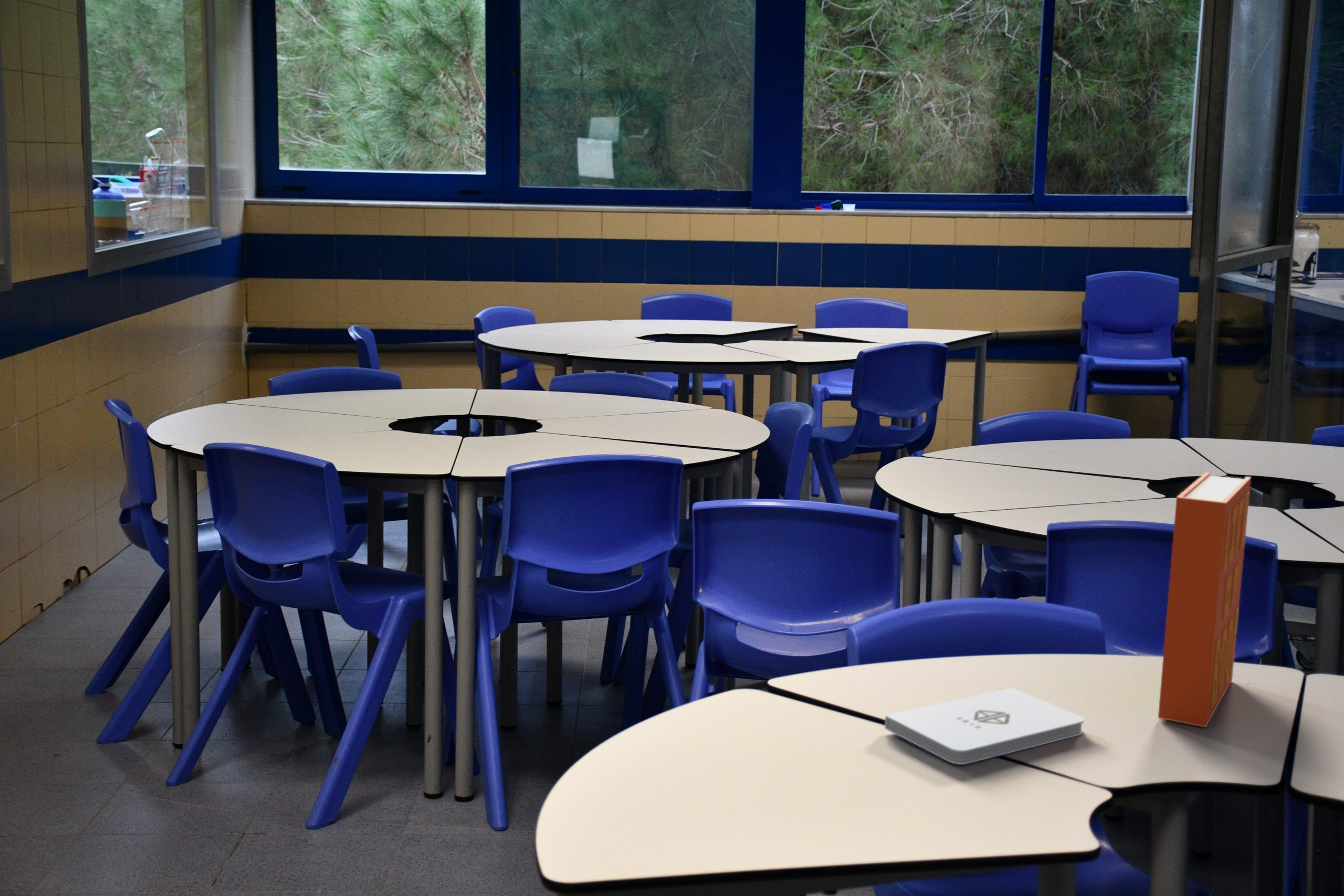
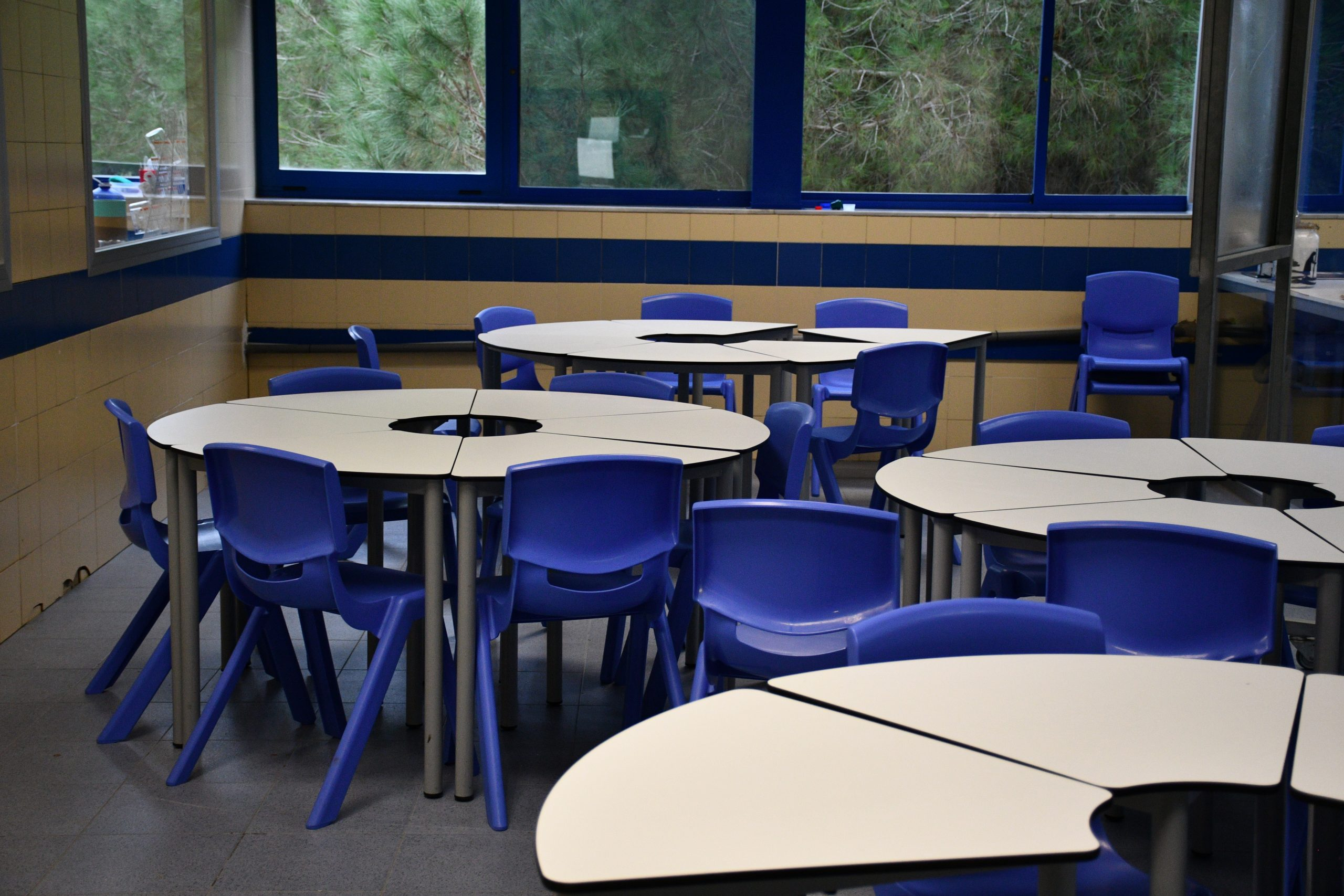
- notepad (986, 724)
- book (1206, 594)
